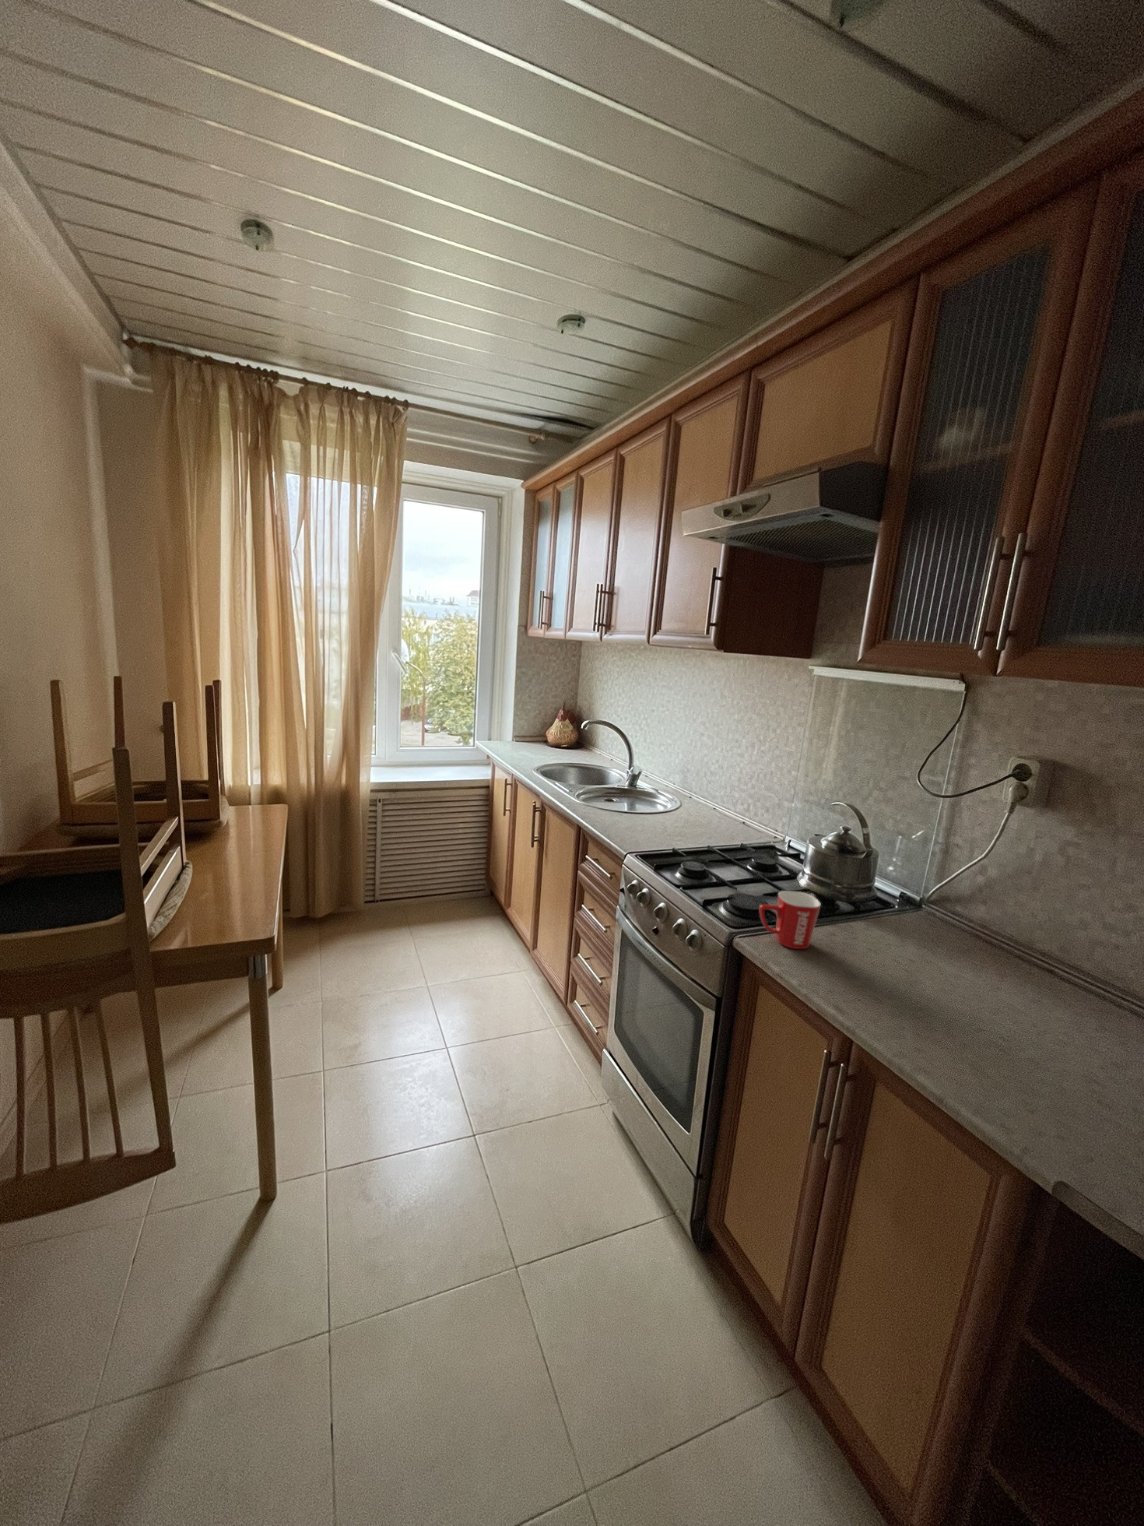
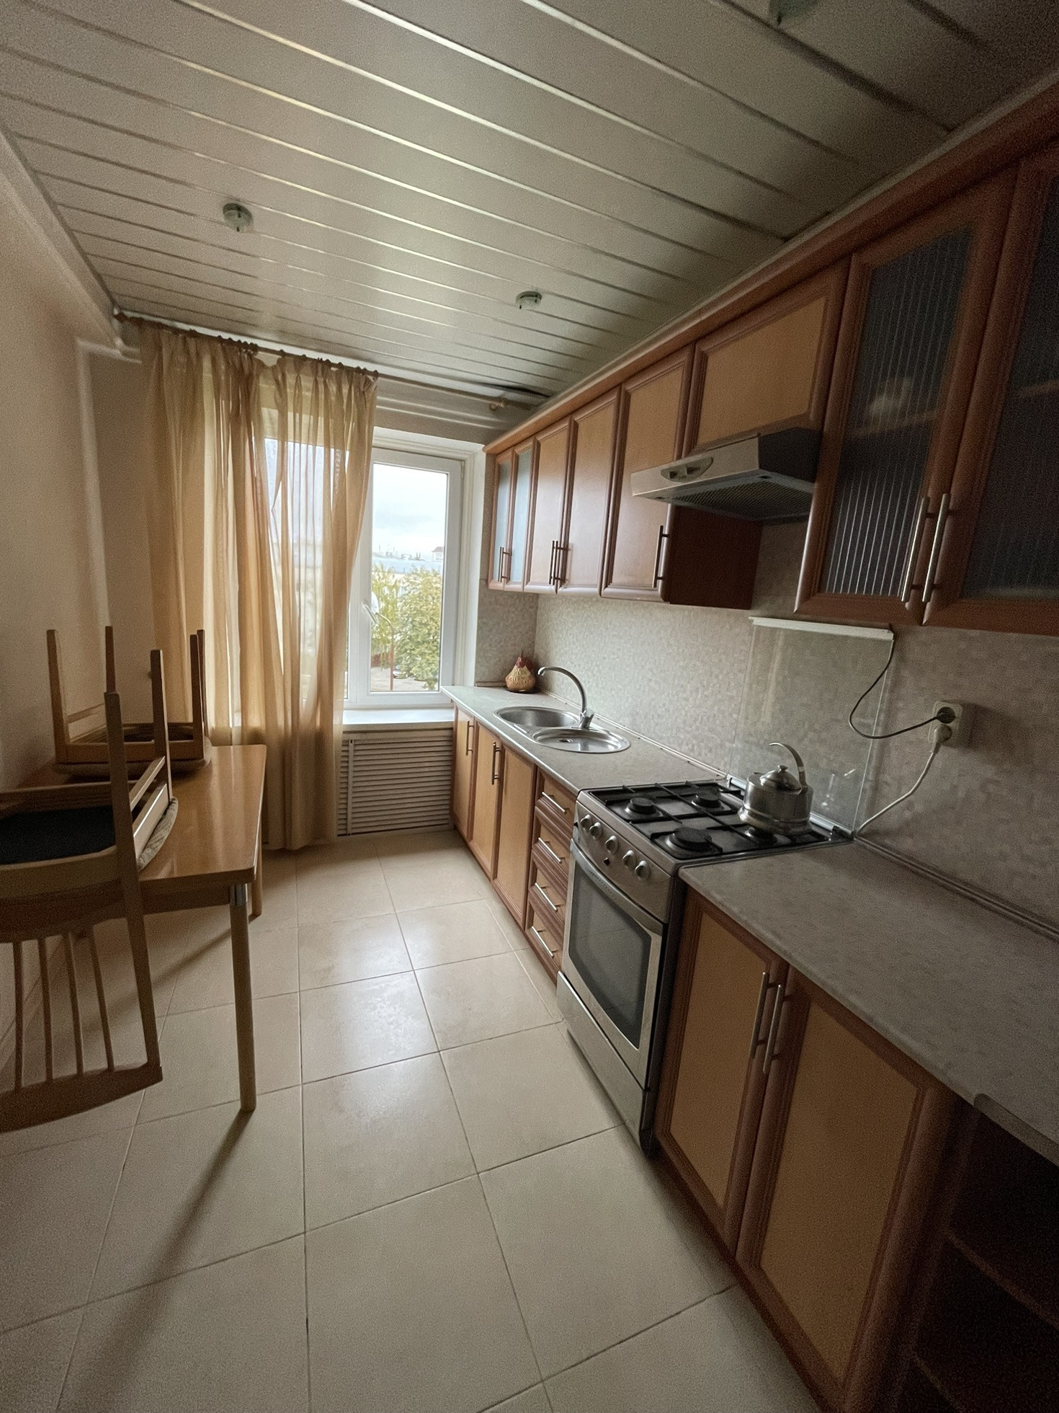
- mug (786, 919)
